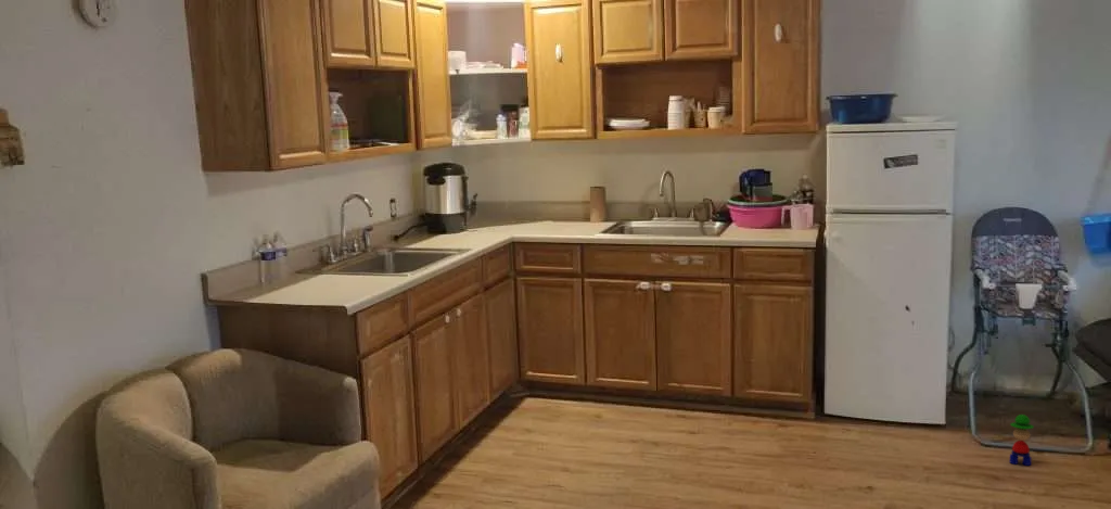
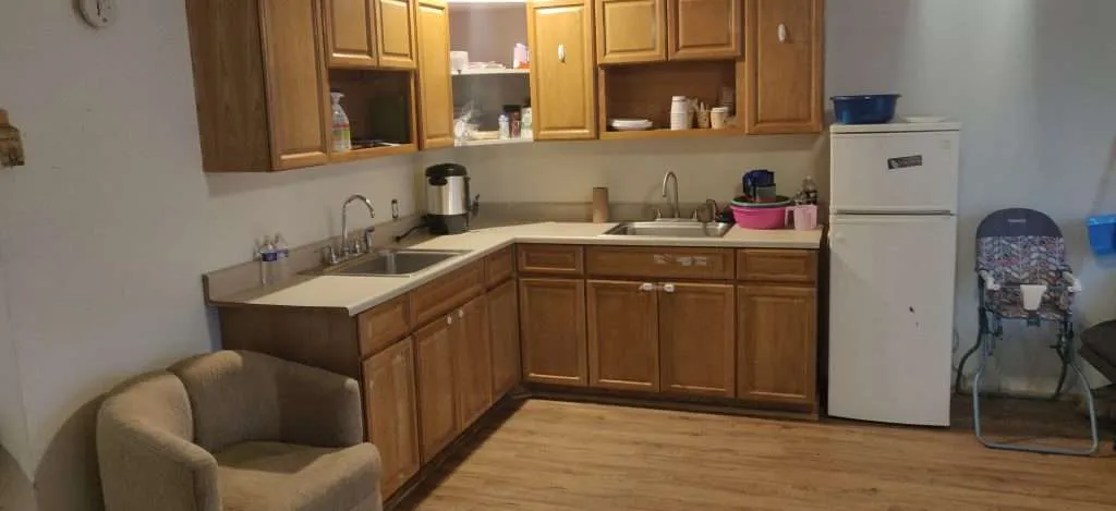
- stacking toy (1021, 438)
